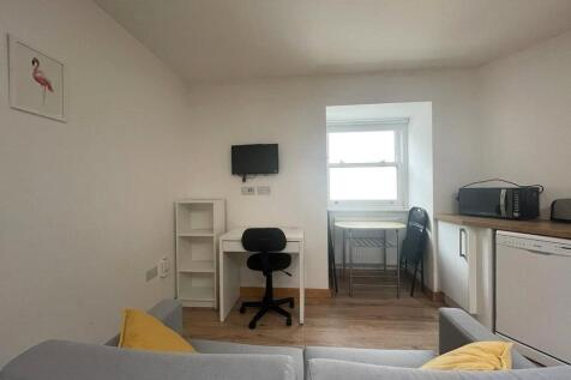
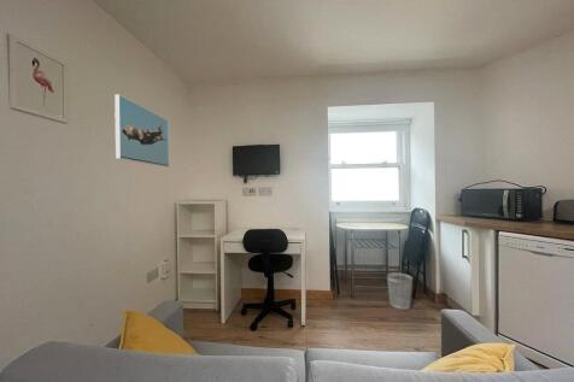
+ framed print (146, 136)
+ wastebasket (399, 290)
